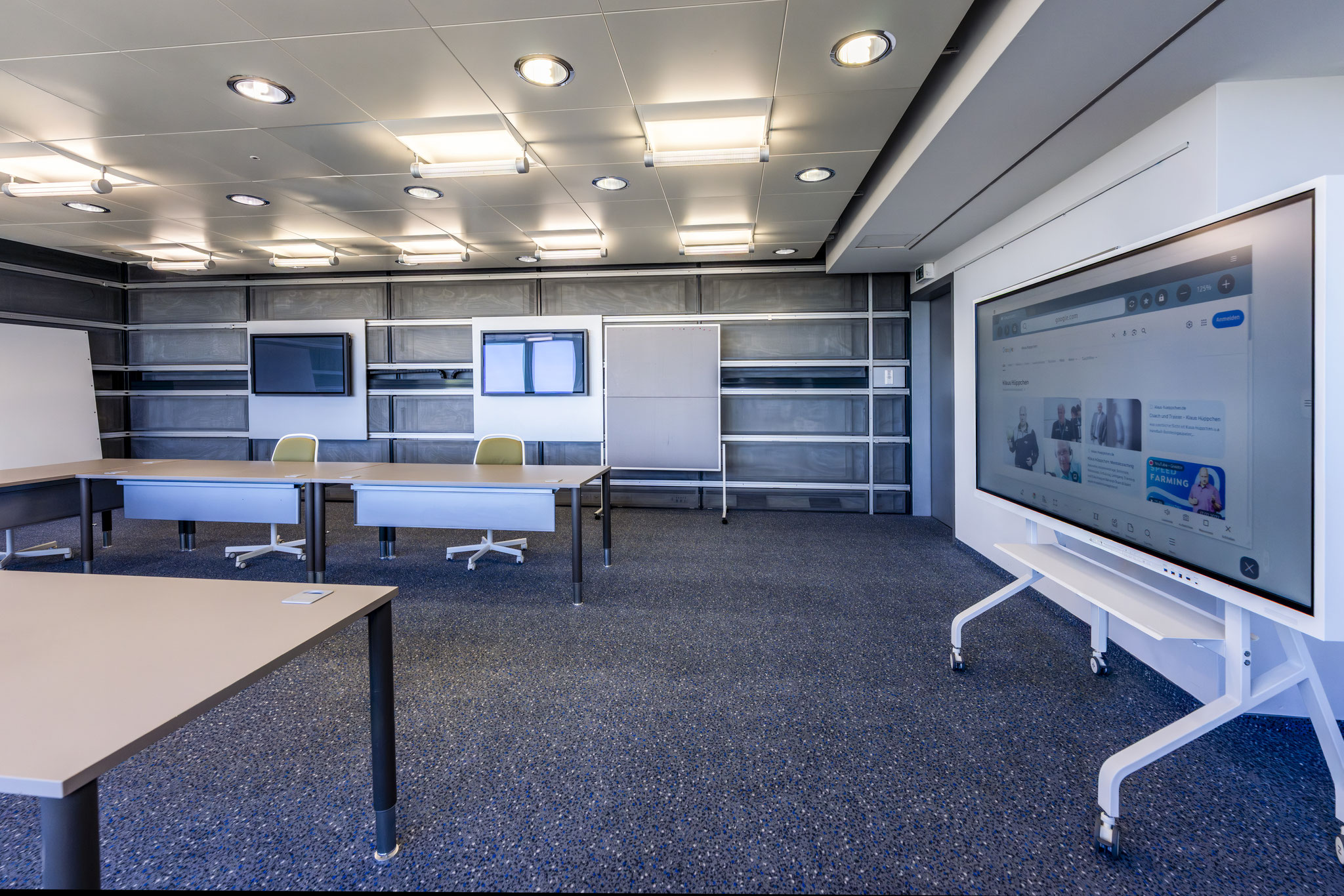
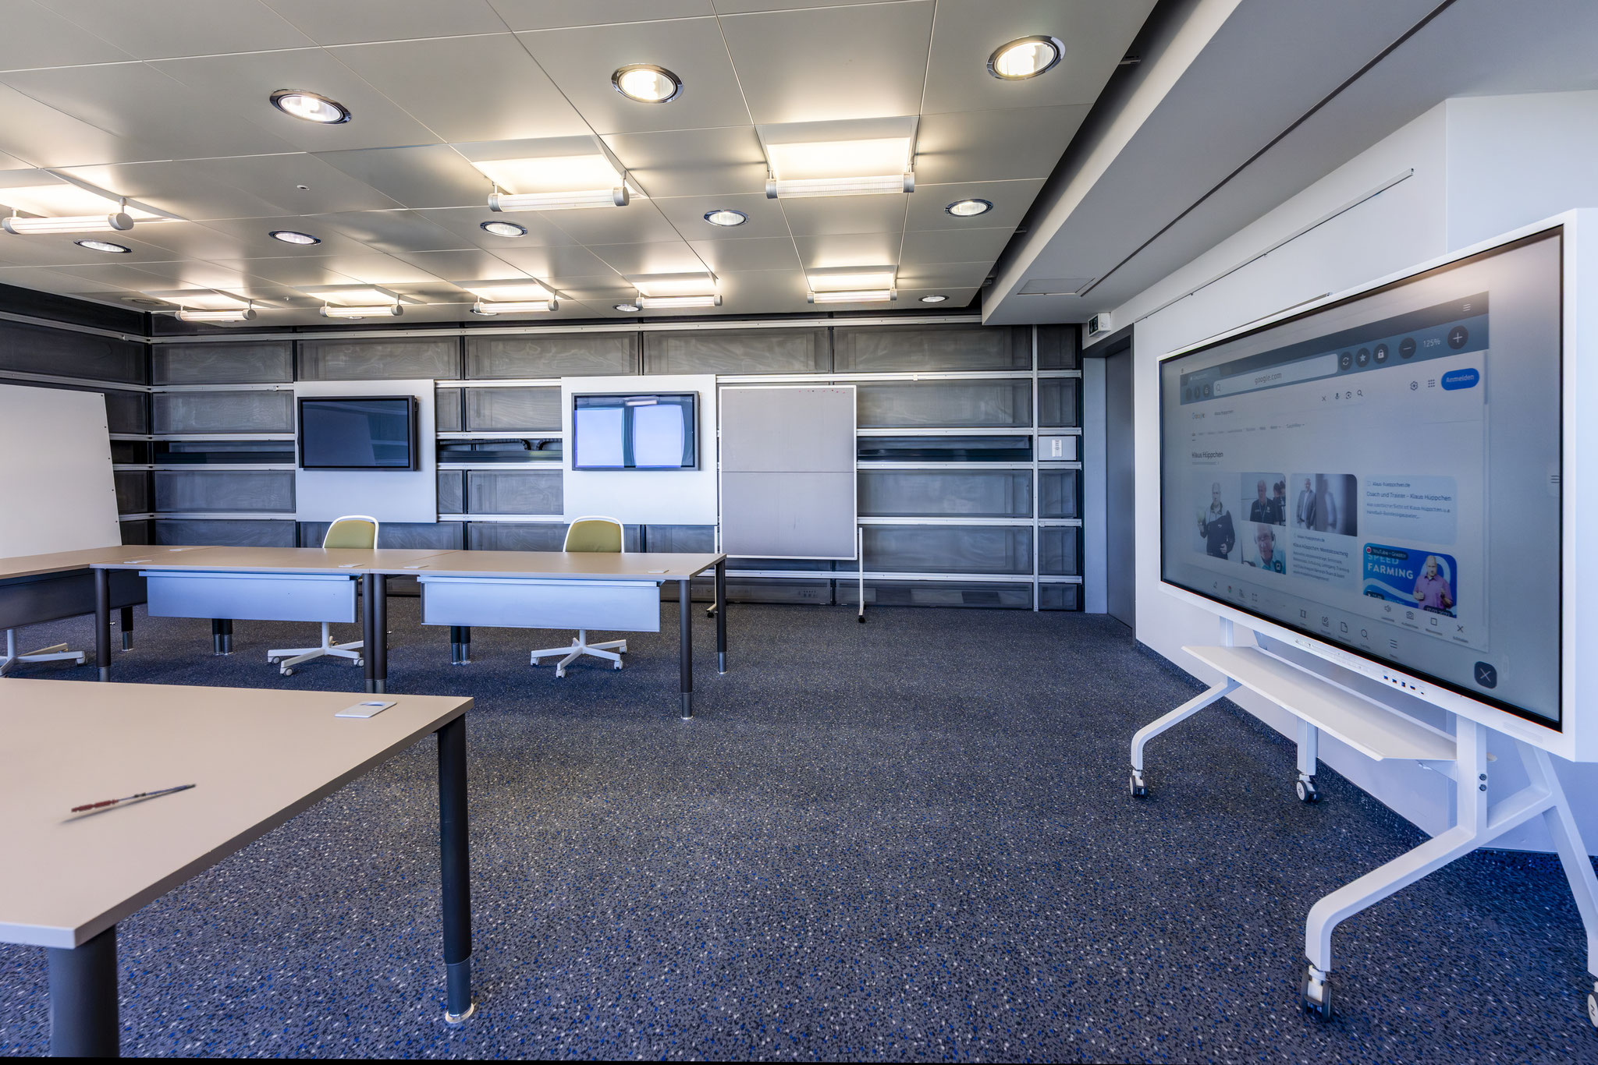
+ pen (137, 795)
